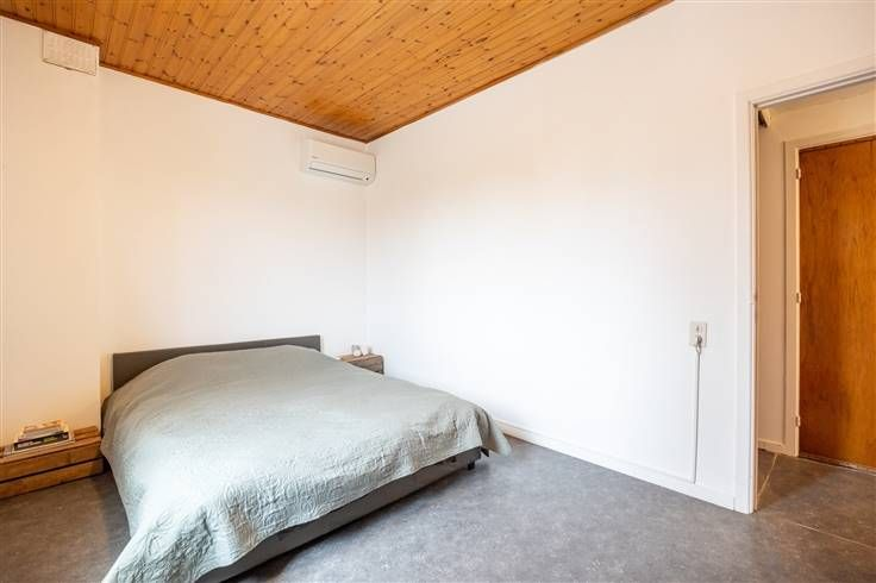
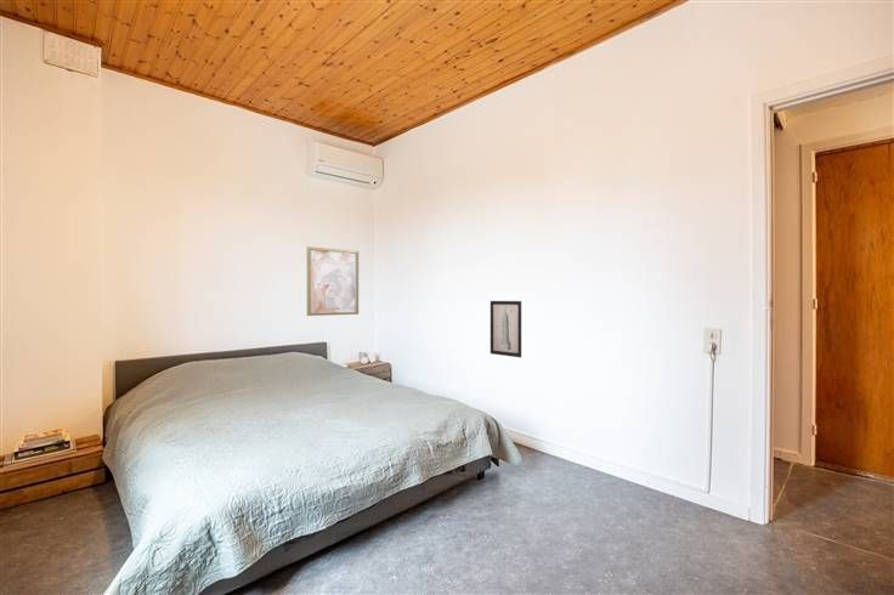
+ wall art (334, 282)
+ wall art (505, 328)
